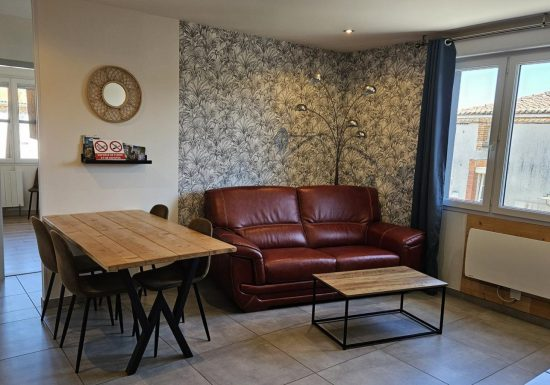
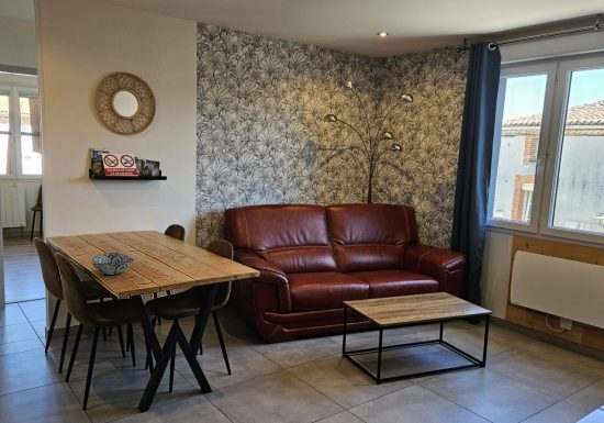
+ decorative bowl (112, 265)
